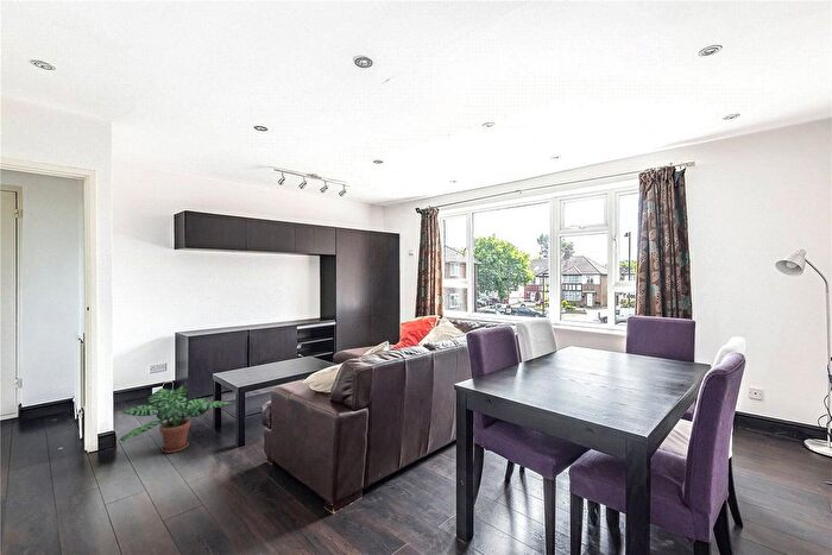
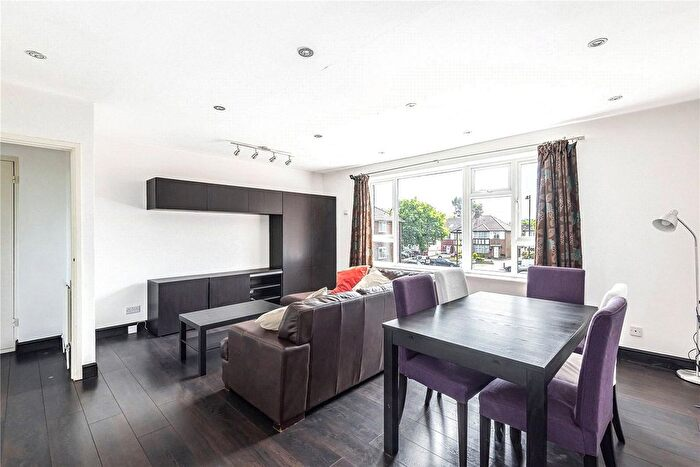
- potted plant (171, 414)
